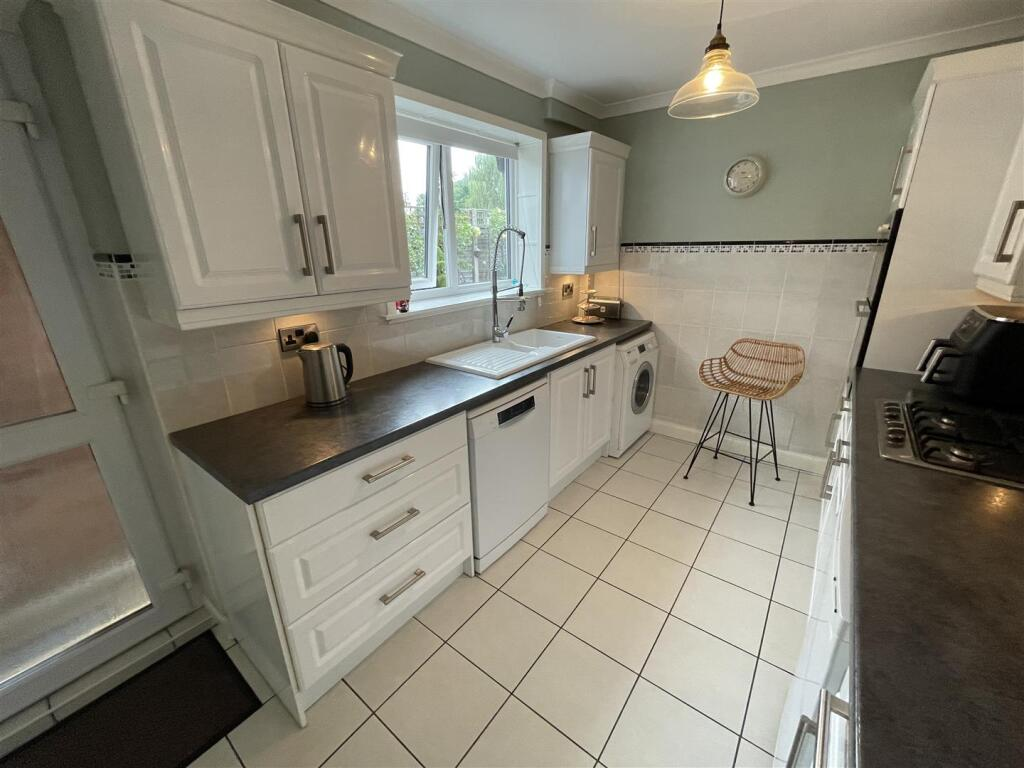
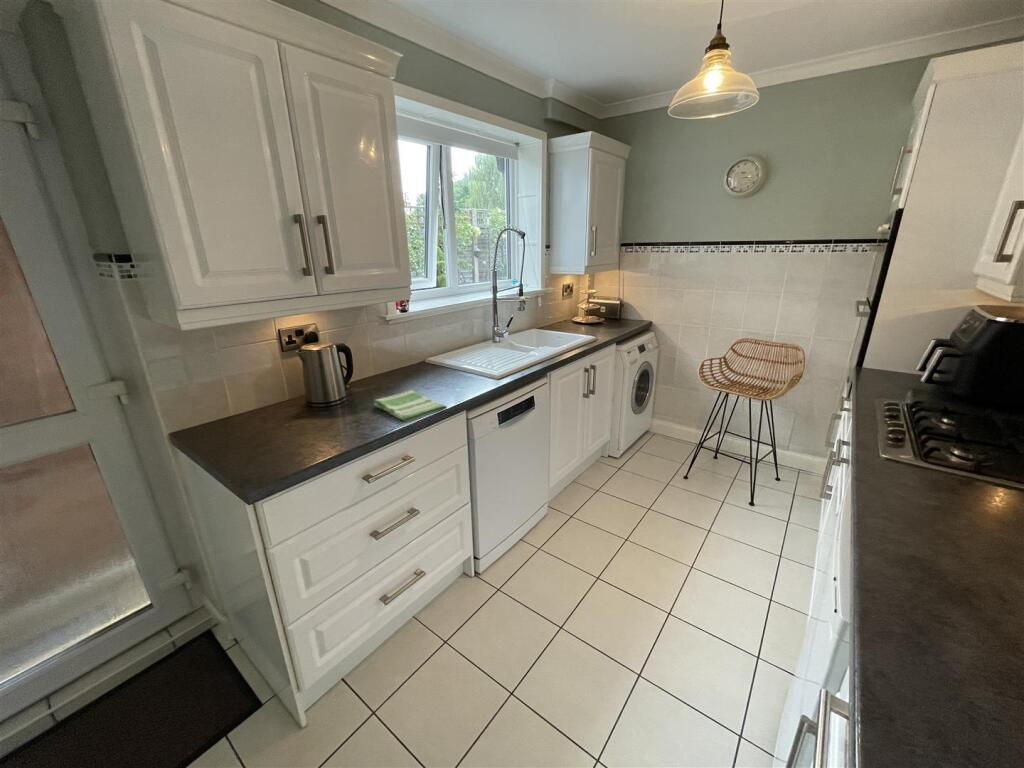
+ dish towel (409, 404)
